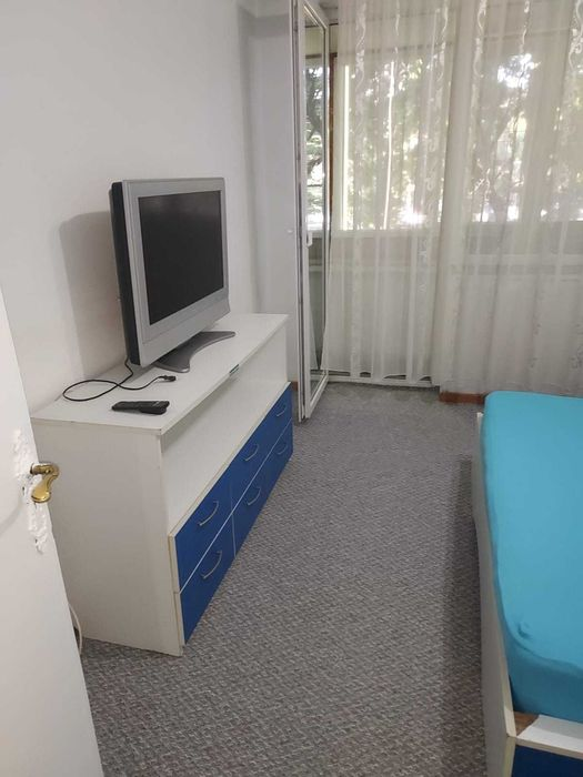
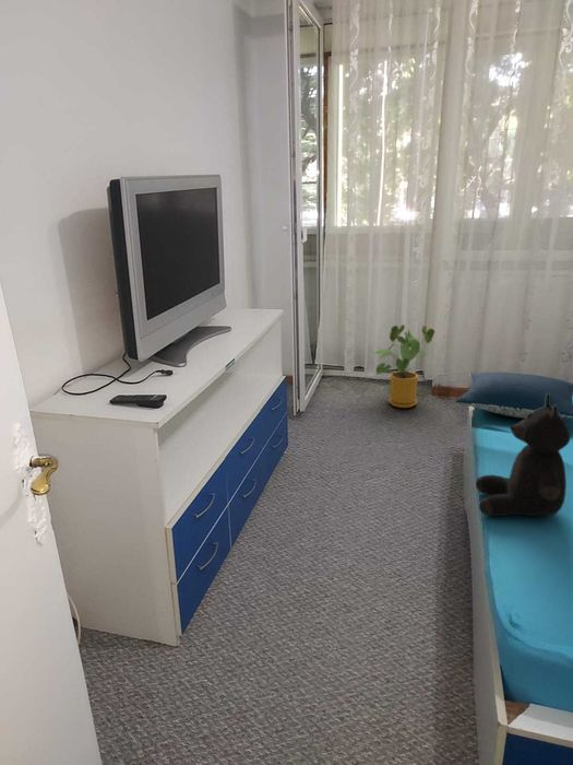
+ house plant (402, 366)
+ pillow (518, 392)
+ teddy bear (523, 454)
